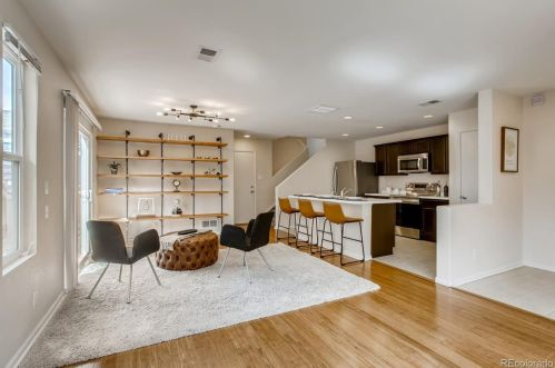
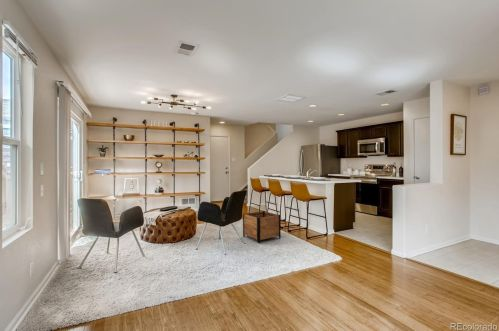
+ planter (261, 225)
